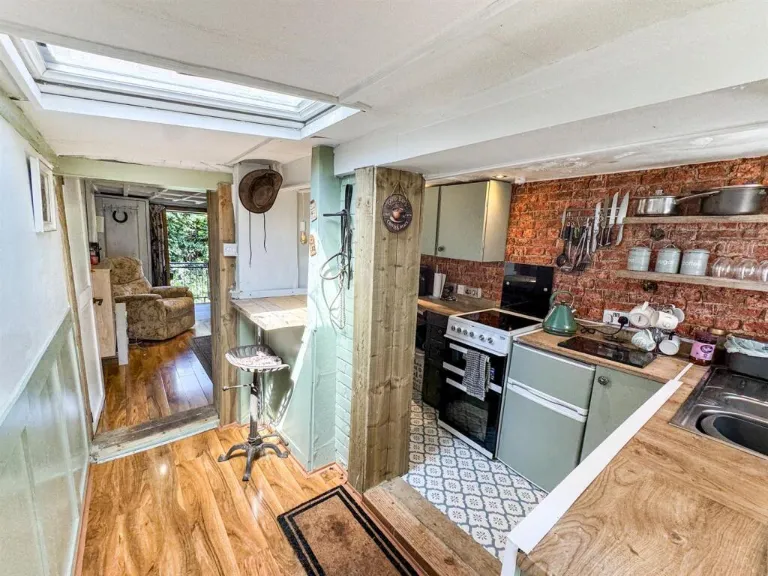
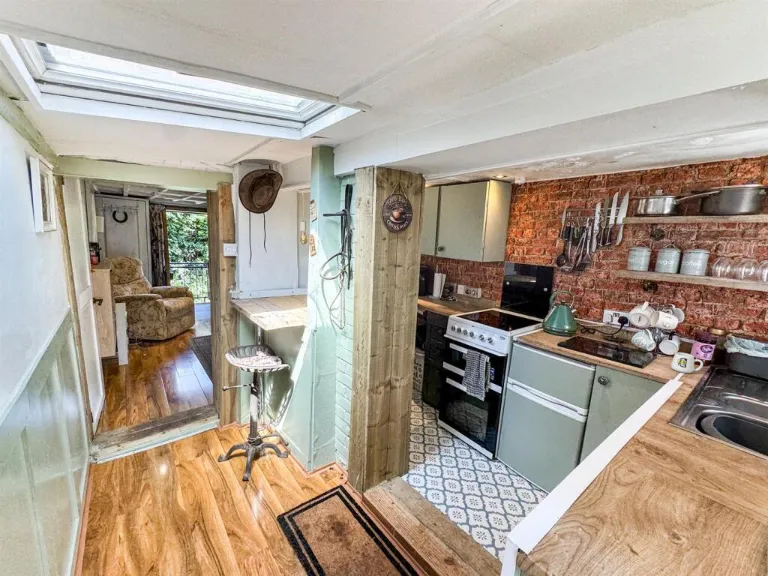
+ mug (686, 363)
